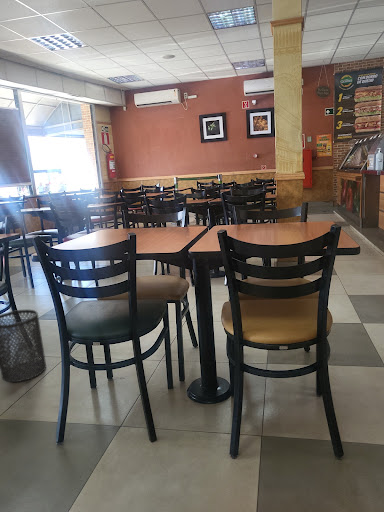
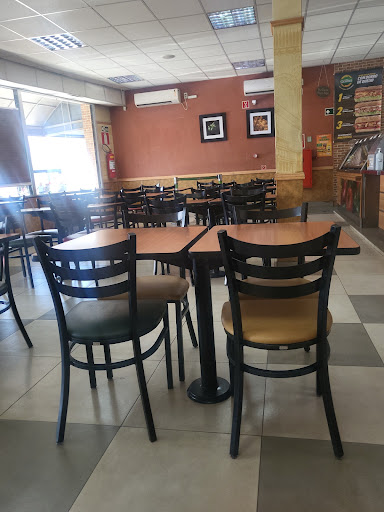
- trash can (19, 344)
